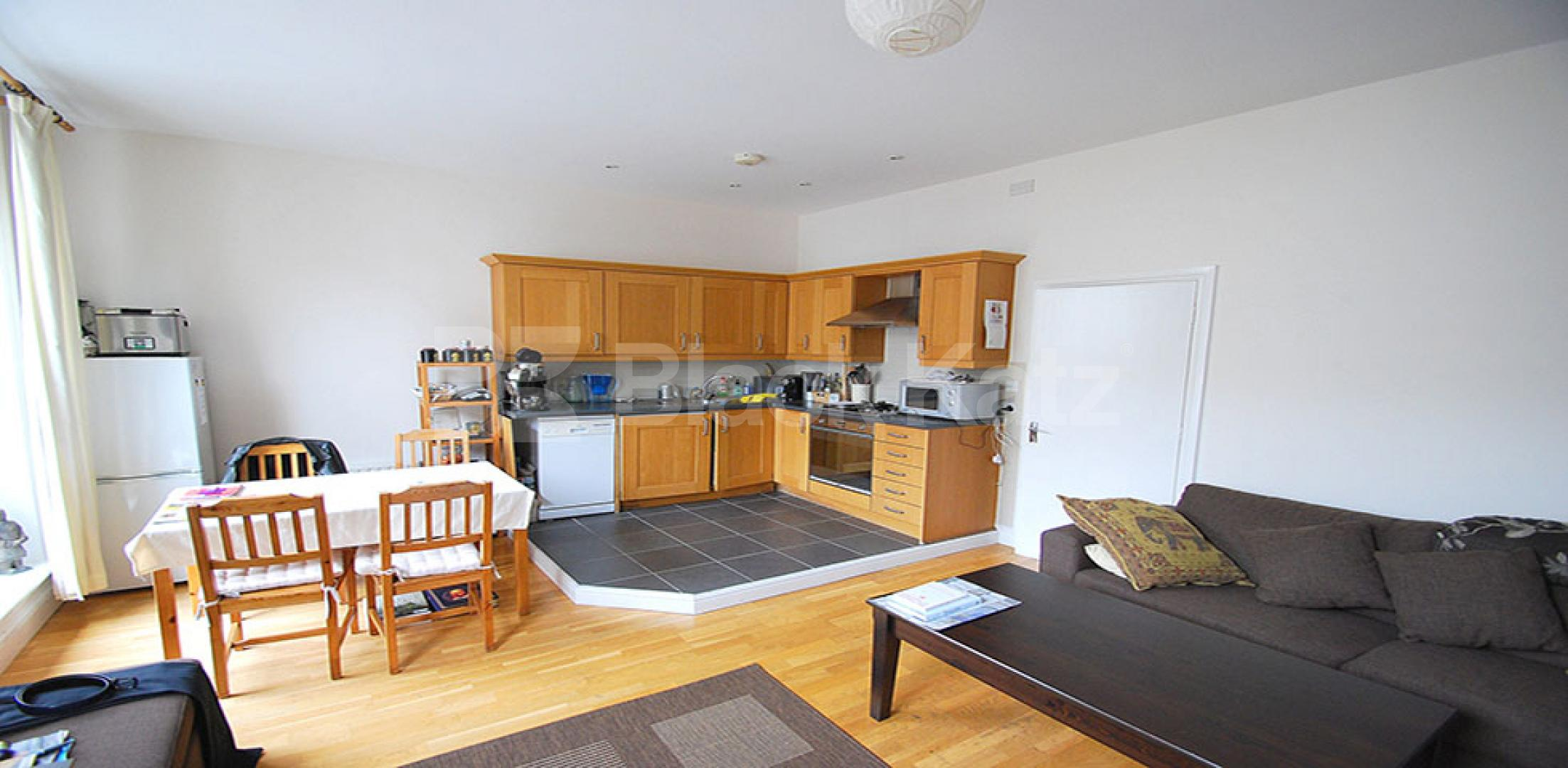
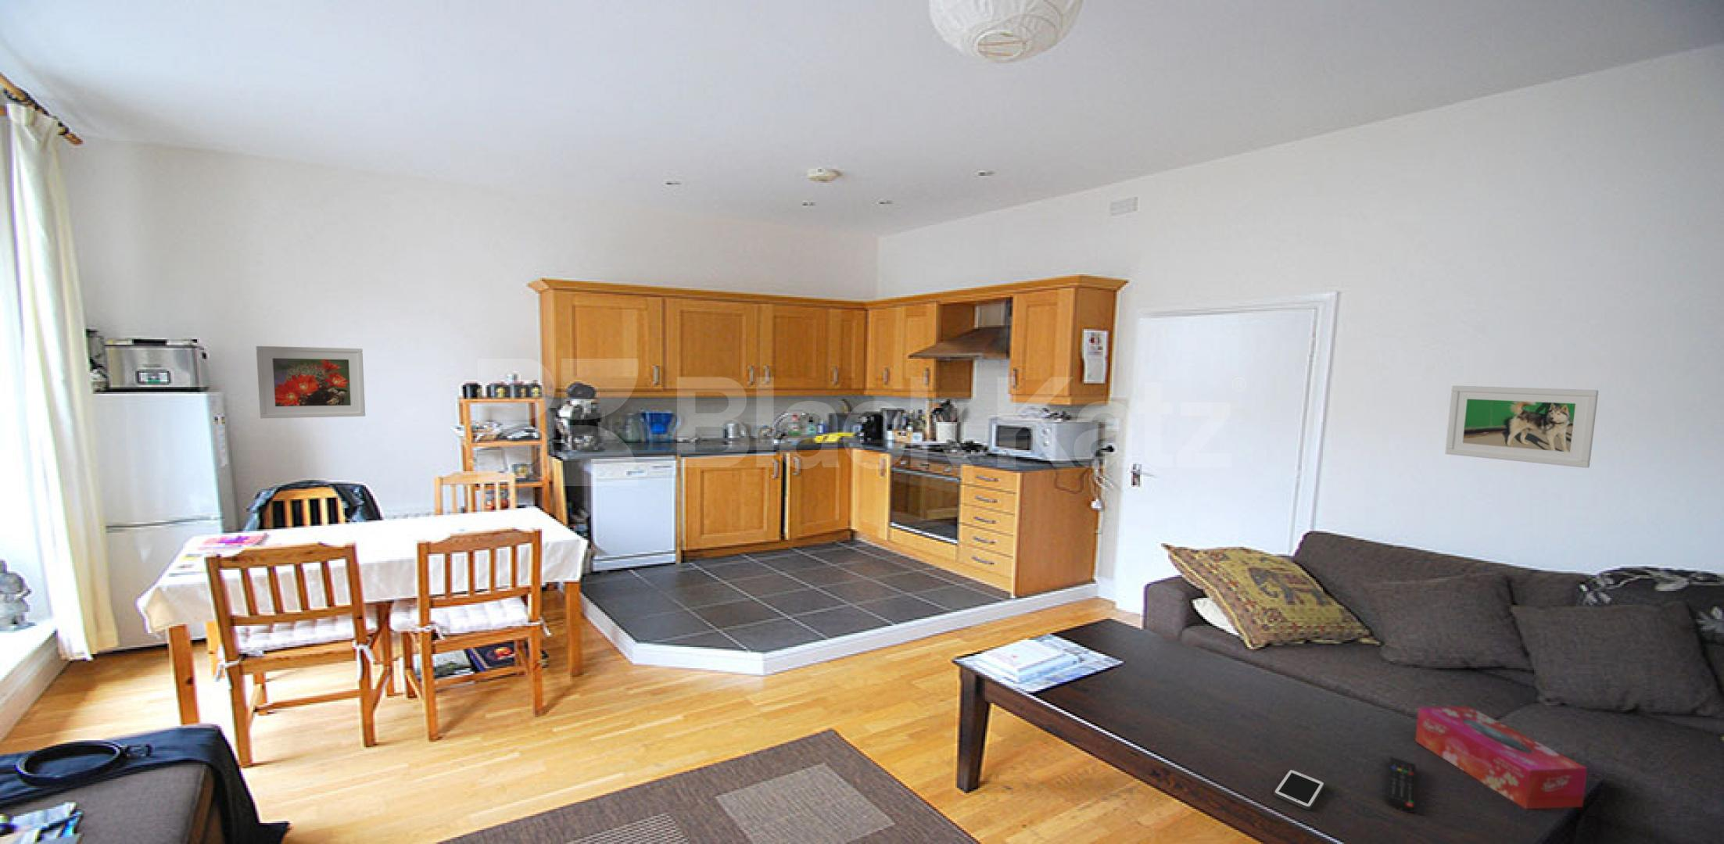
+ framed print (312, 382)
+ tissue box (1494, 754)
+ cell phone (1298, 789)
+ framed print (1516, 423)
+ remote control (1401, 784)
